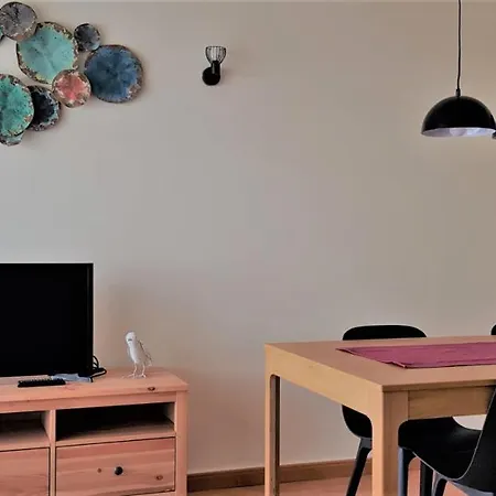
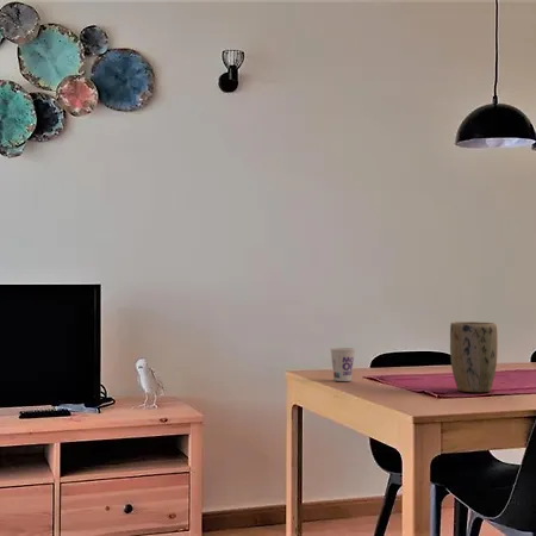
+ plant pot (473, 356)
+ cup (342, 363)
